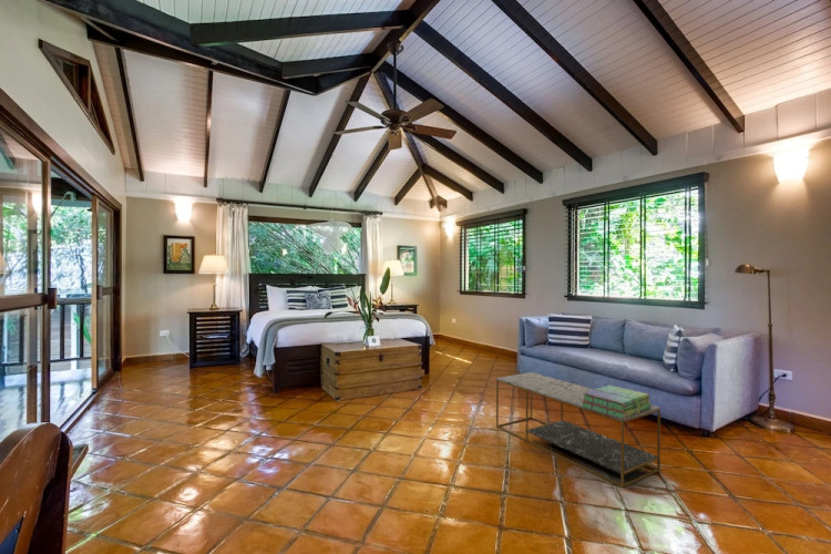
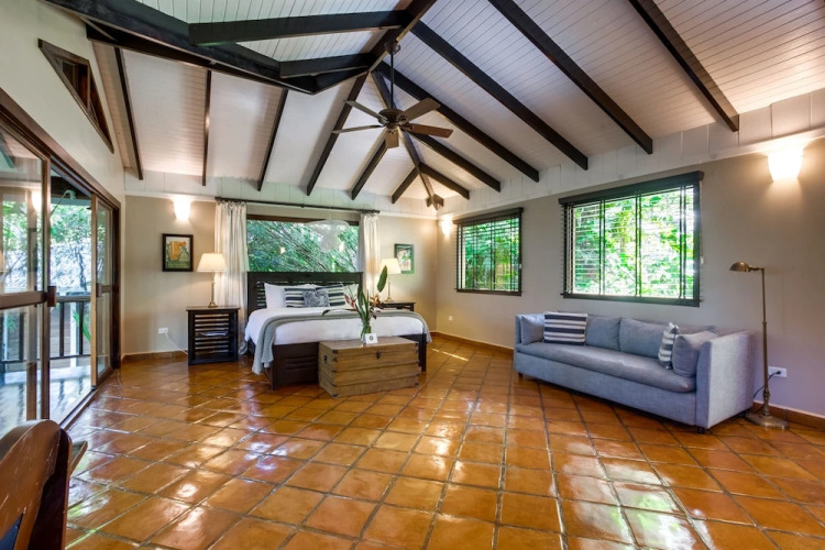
- coffee table (565, 421)
- stack of books (615, 400)
